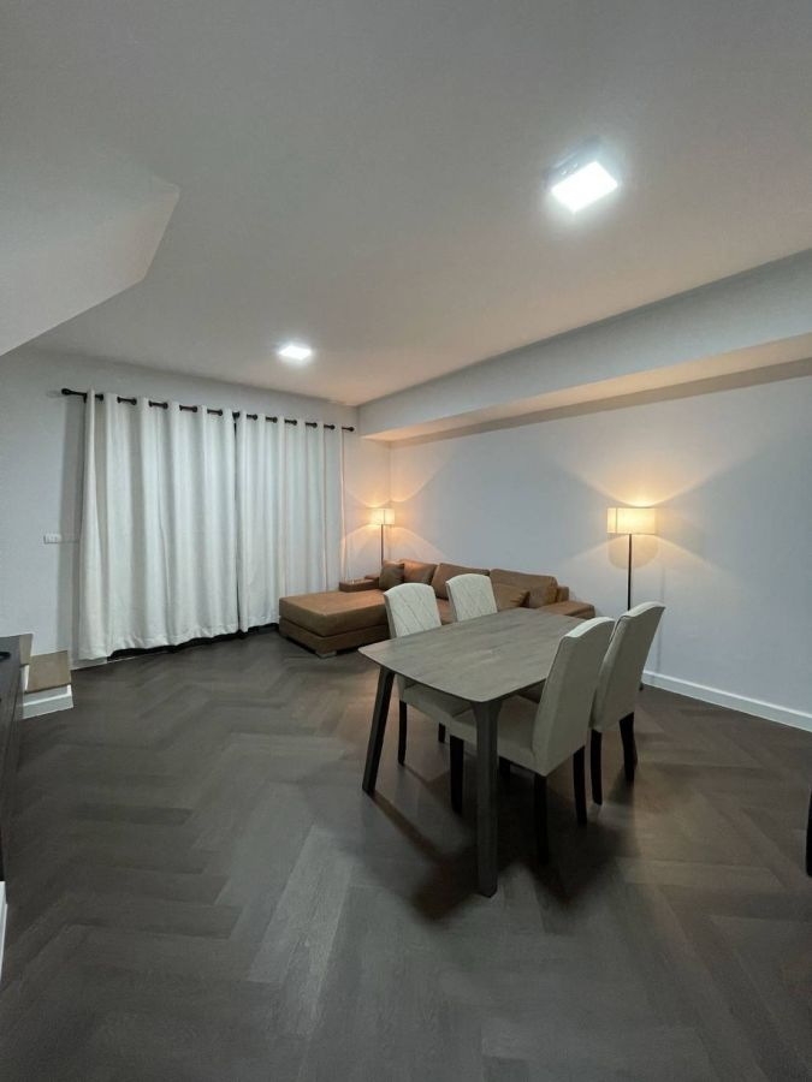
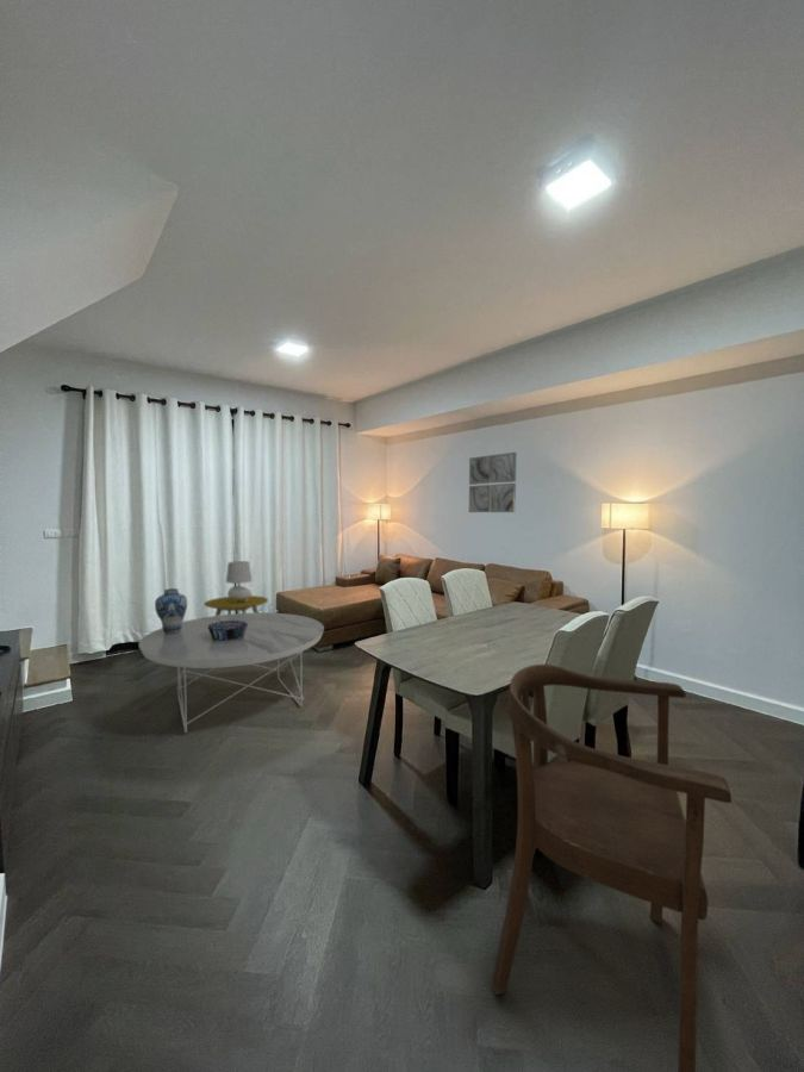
+ vase (172, 610)
+ coffee table (238, 665)
+ wall art (491, 482)
+ decorative bowl (226, 630)
+ side table (230, 613)
+ armchair (592, 827)
+ table lamp (239, 581)
